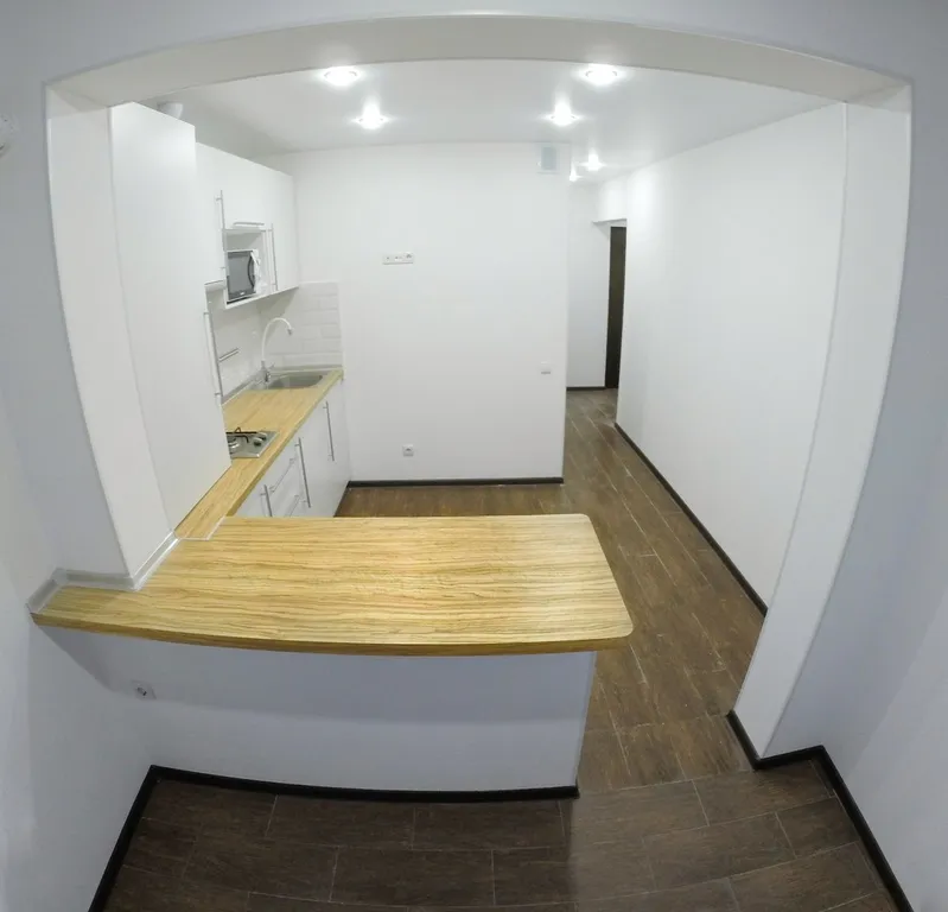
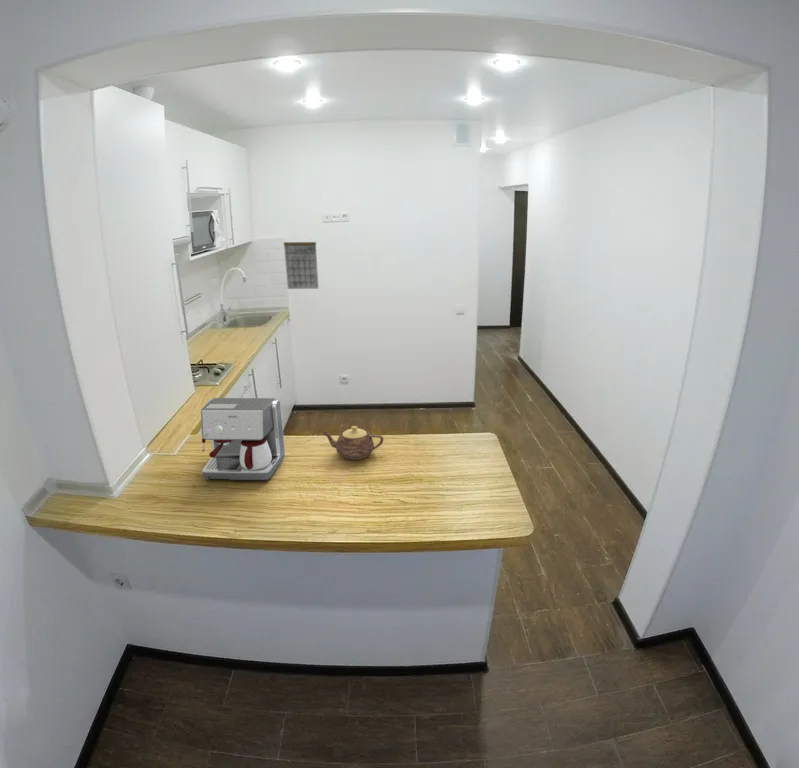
+ teapot (352, 440)
+ coffee maker (241, 436)
+ calendar (301, 260)
